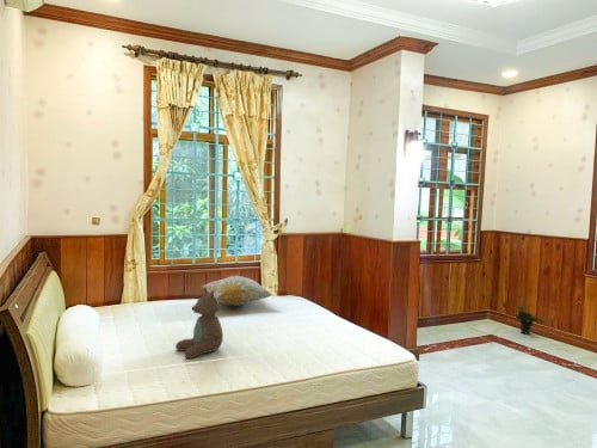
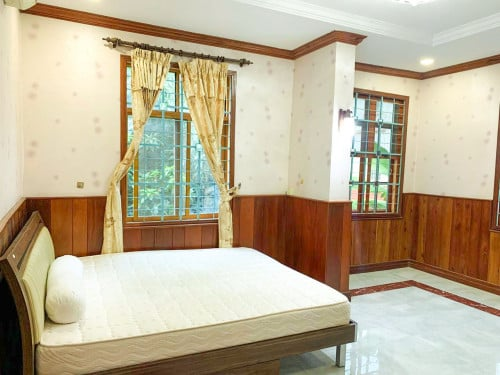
- decorative pillow (235, 290)
- teddy bear (199, 320)
- potted plant (527, 319)
